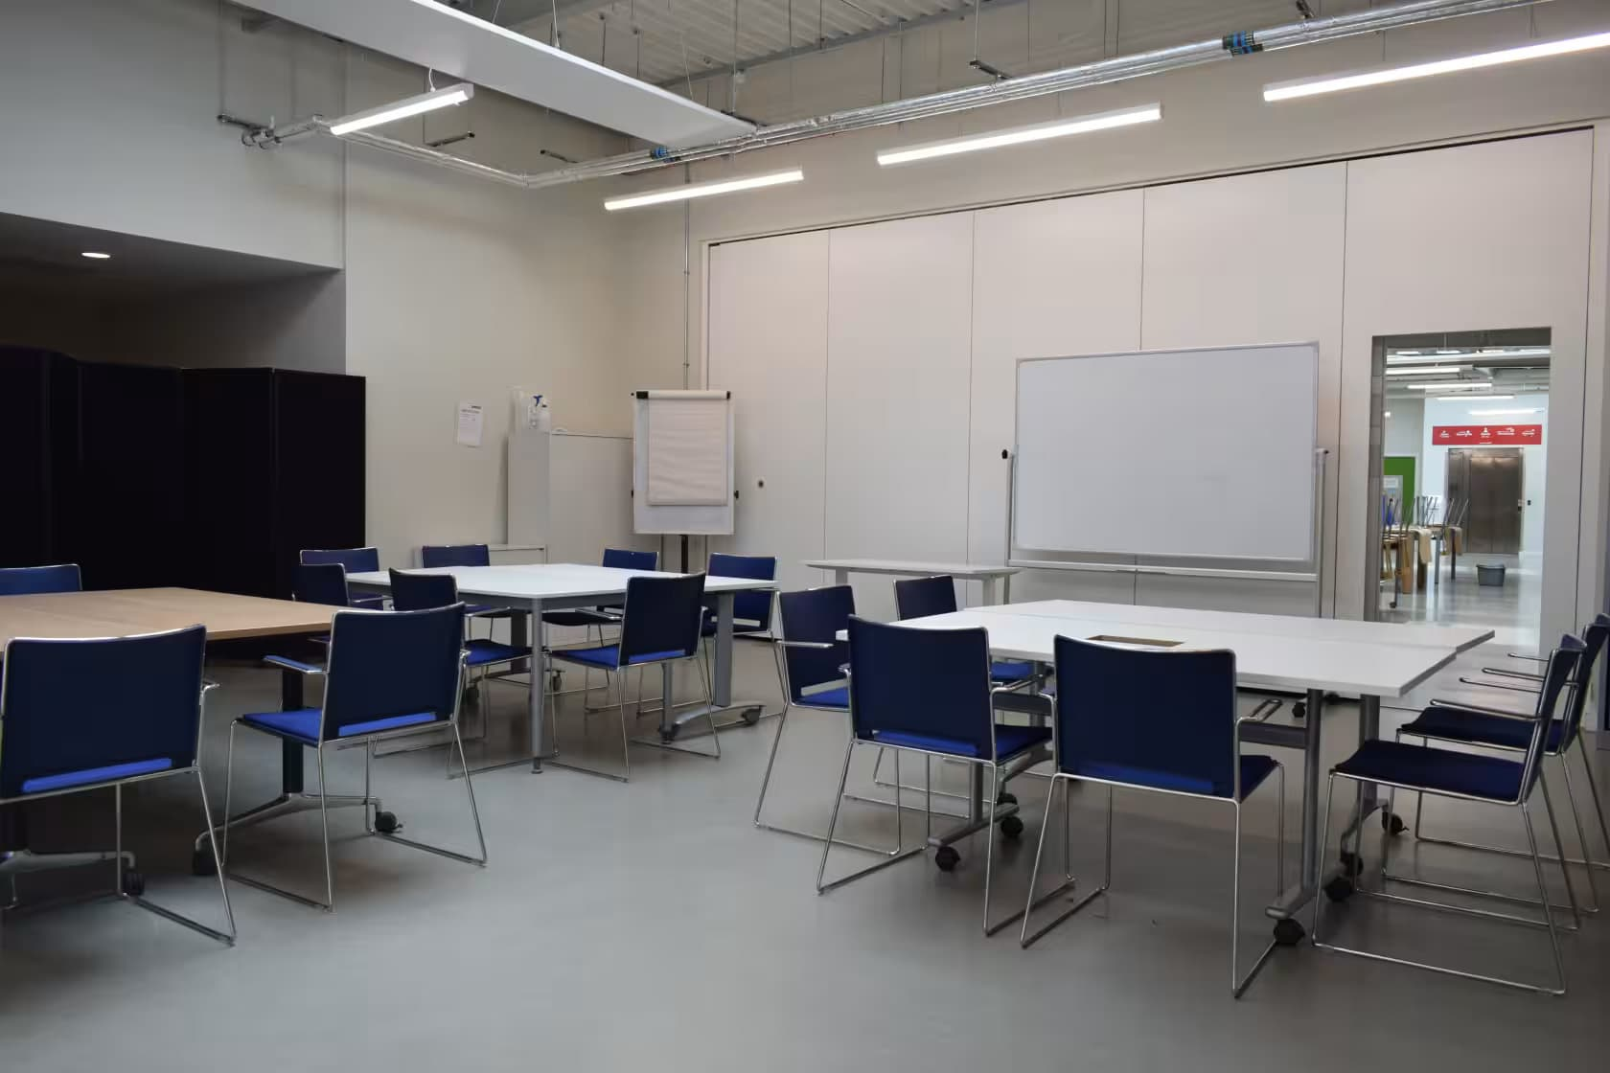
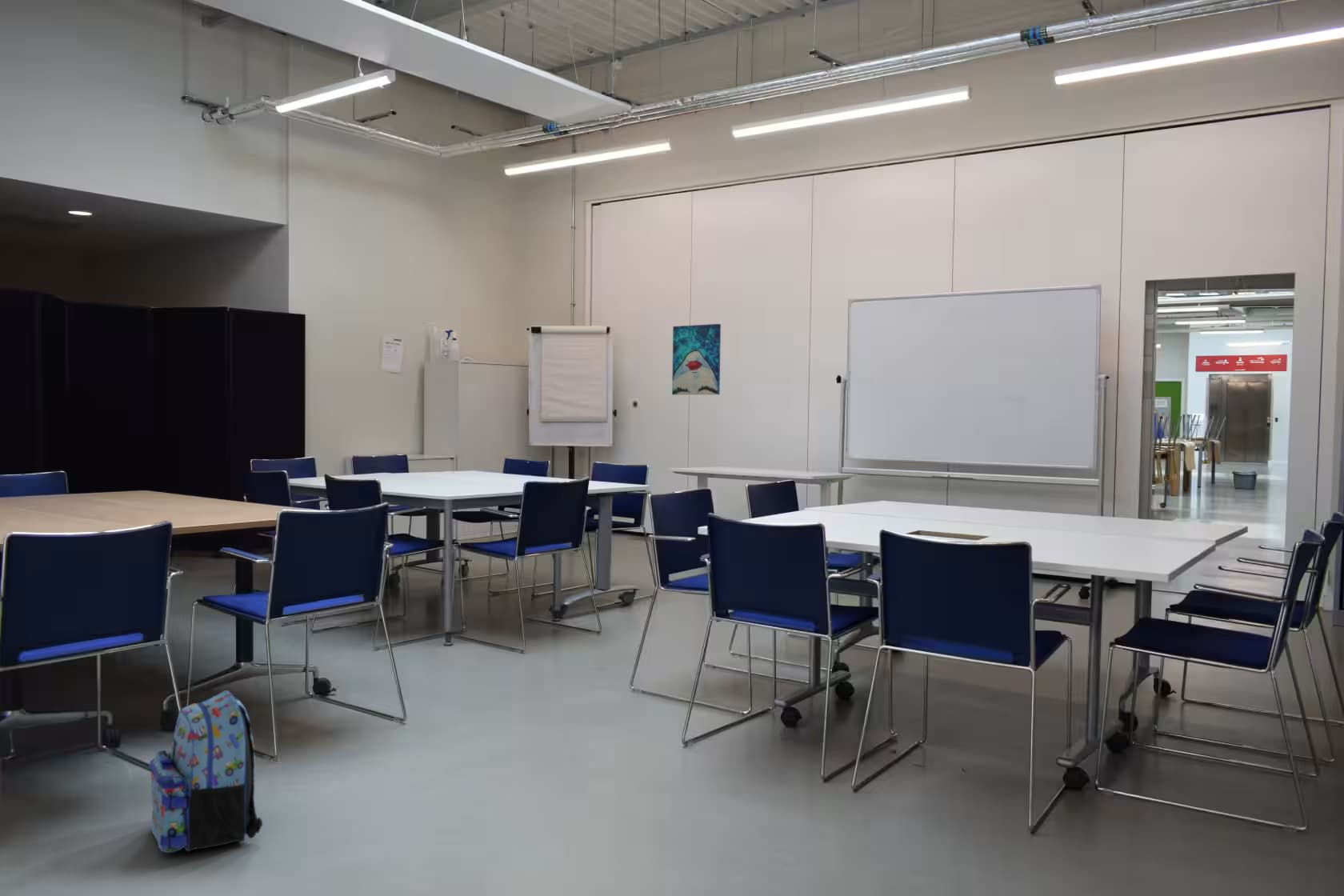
+ backpack (204, 765)
+ wall art (695, 360)
